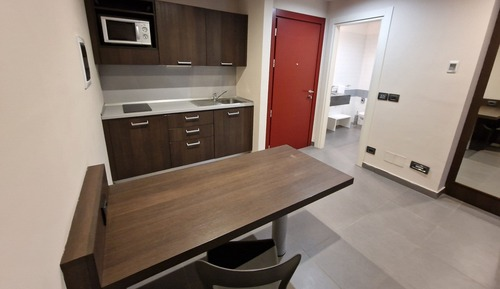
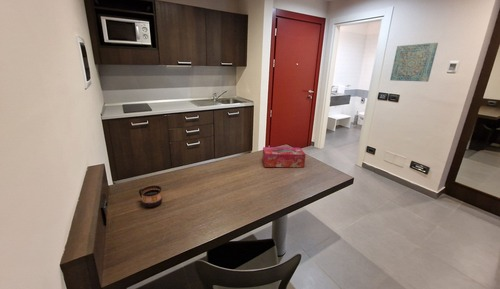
+ wall art (412, 63)
+ tissue box (283, 156)
+ cup (151, 196)
